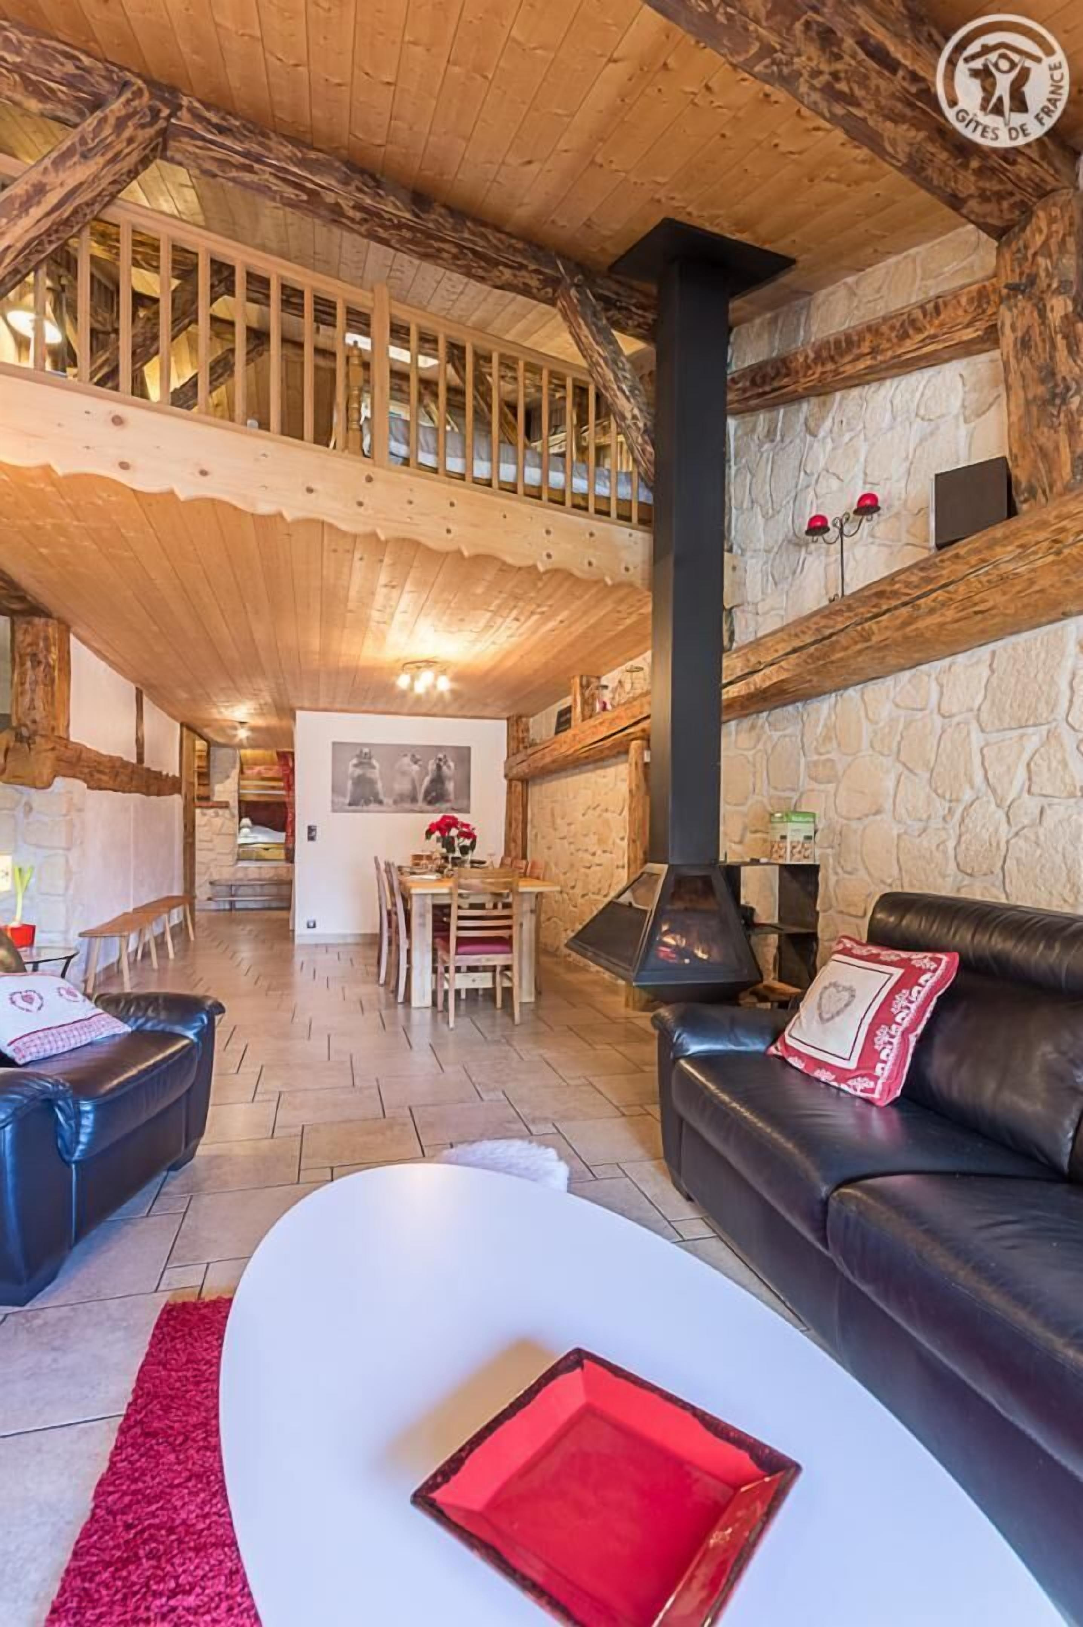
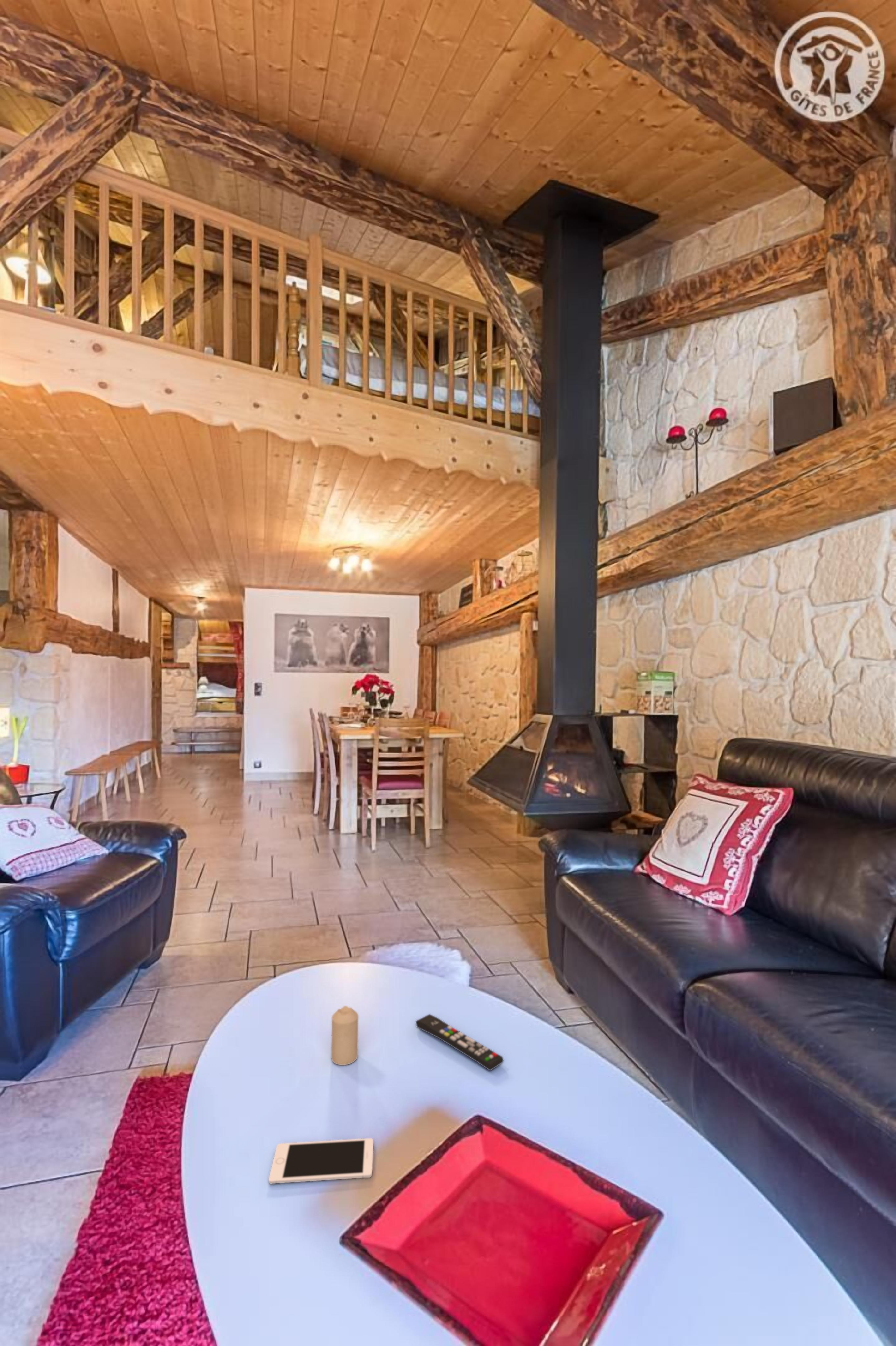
+ cell phone (323, 1160)
+ candle (345, 1033)
+ remote control (457, 1040)
